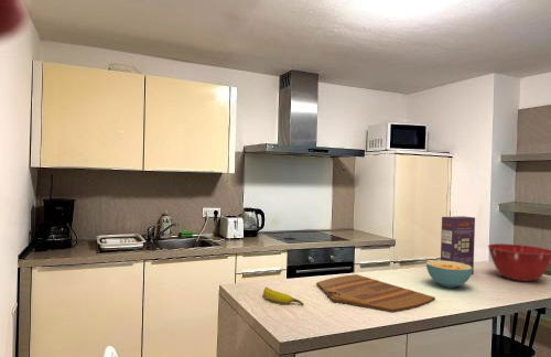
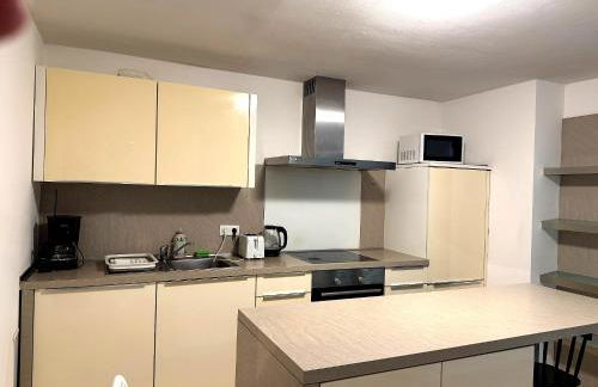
- cereal box (457, 245)
- banana (279, 294)
- cereal bowl (447, 274)
- mixing bowl (518, 262)
- cutting board (364, 290)
